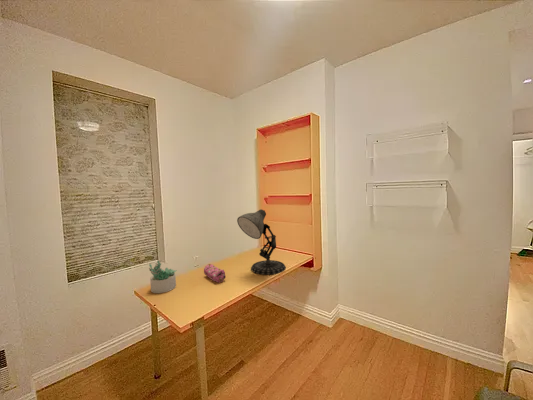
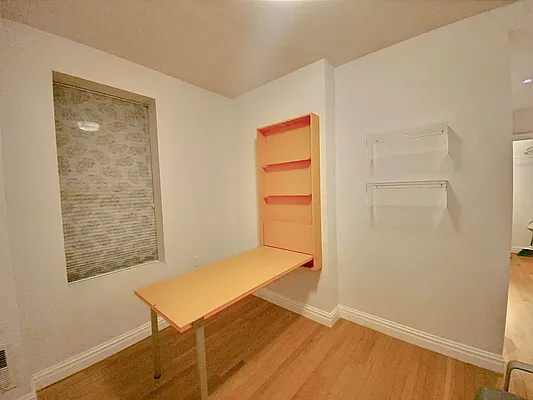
- succulent plant (163, 273)
- pencil case (214, 272)
- desk lamp (265, 238)
